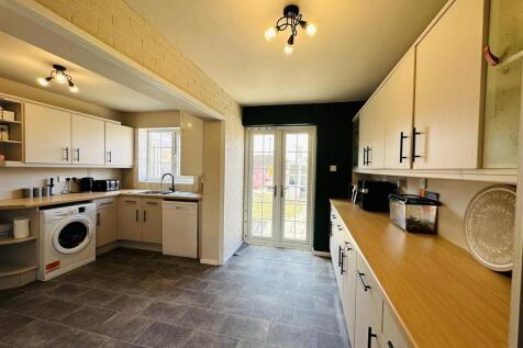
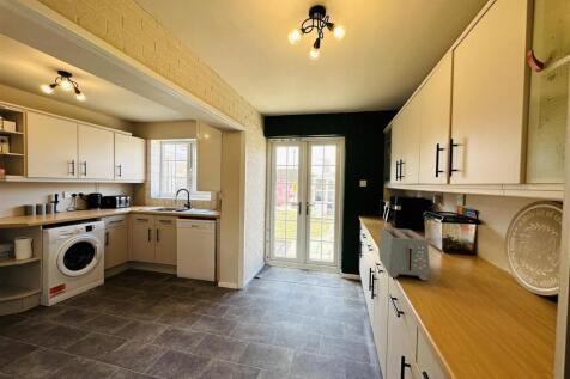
+ toaster (401, 251)
